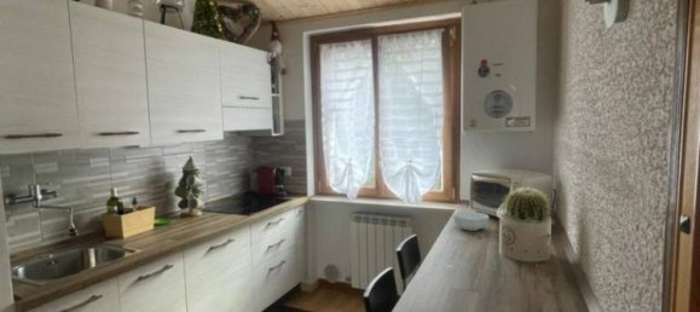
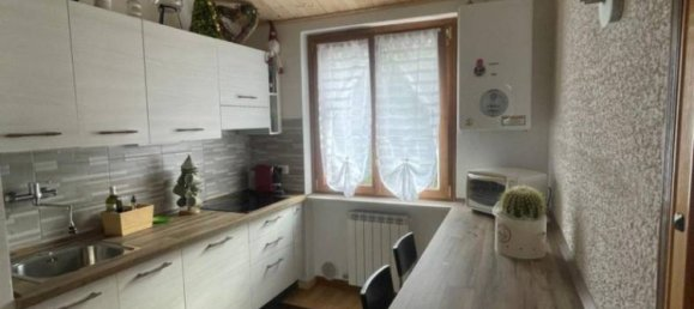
- cereal bowl (470, 221)
